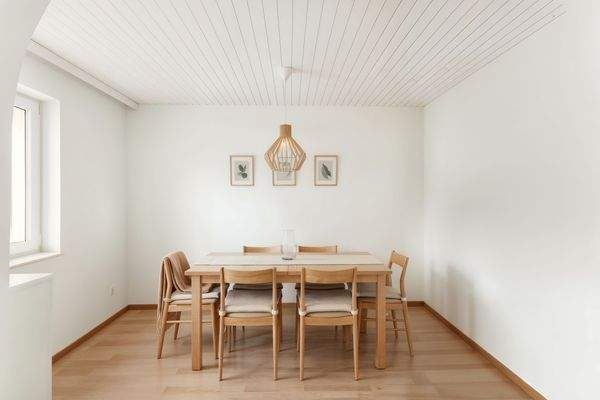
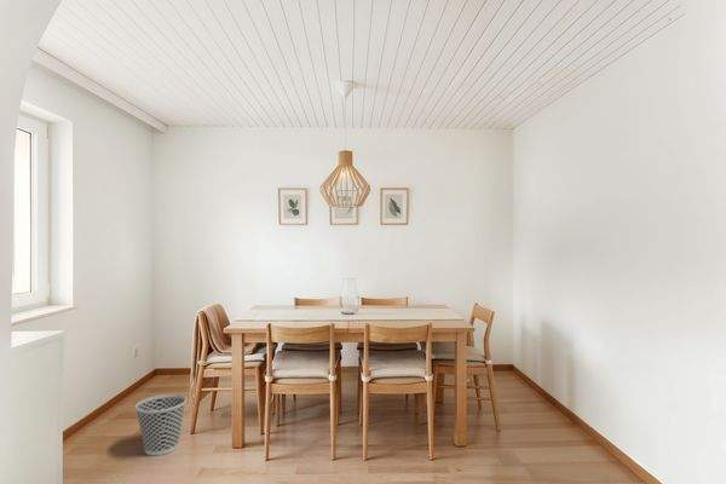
+ wastebasket (161, 425)
